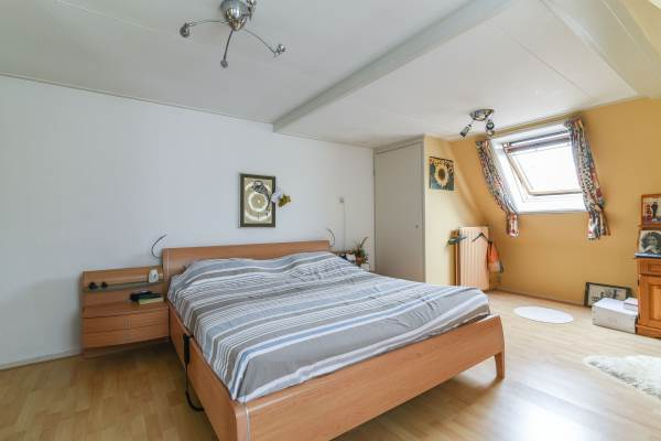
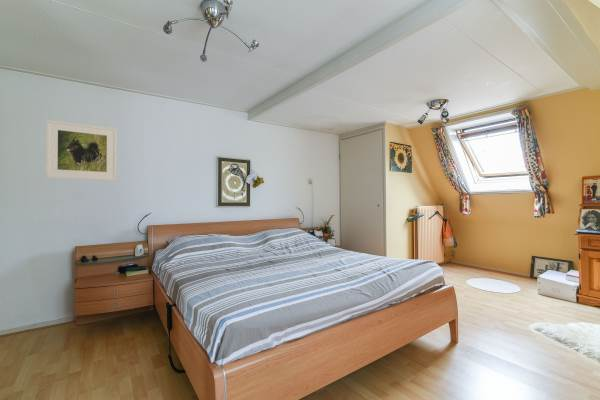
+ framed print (83, 151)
